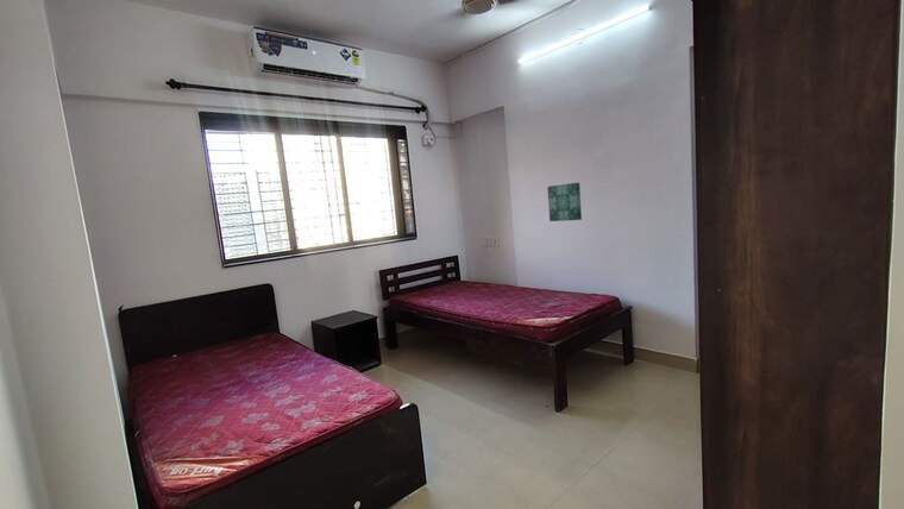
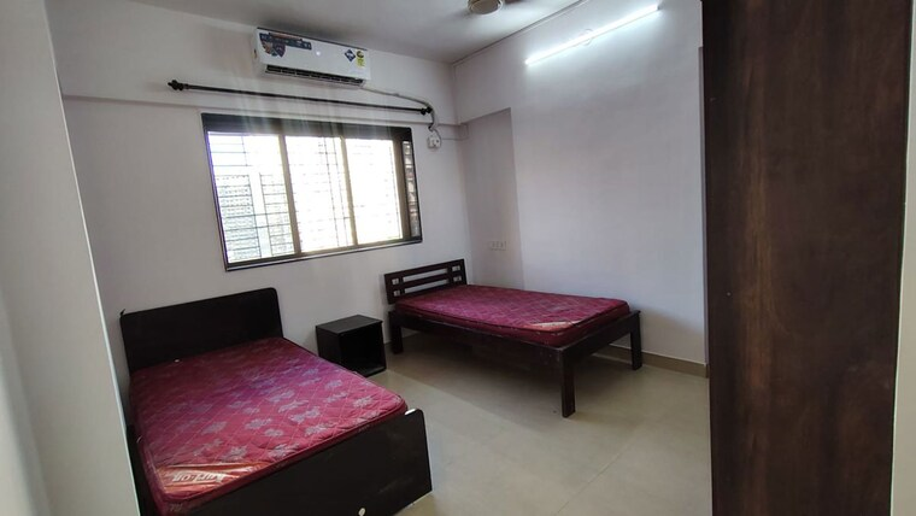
- wall art (564, 202)
